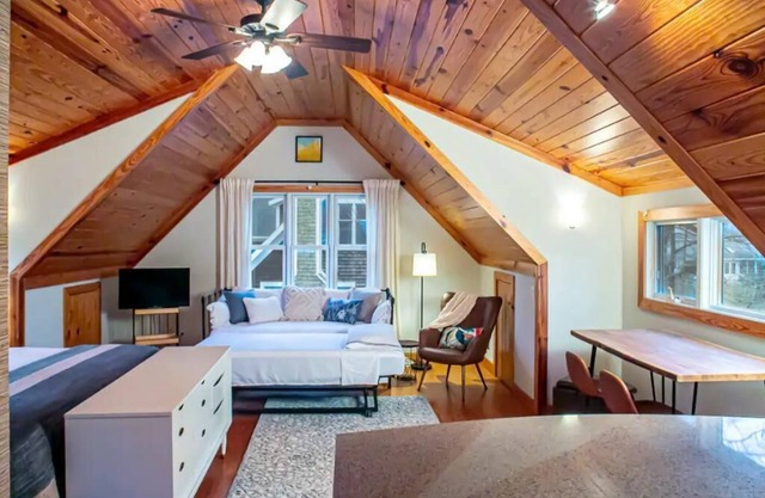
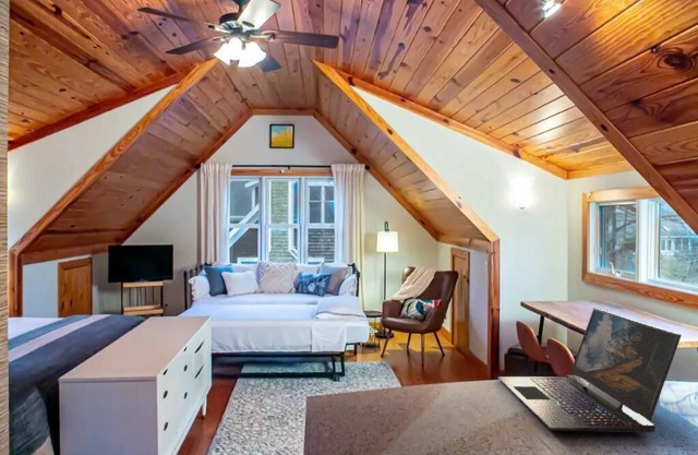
+ laptop (576, 361)
